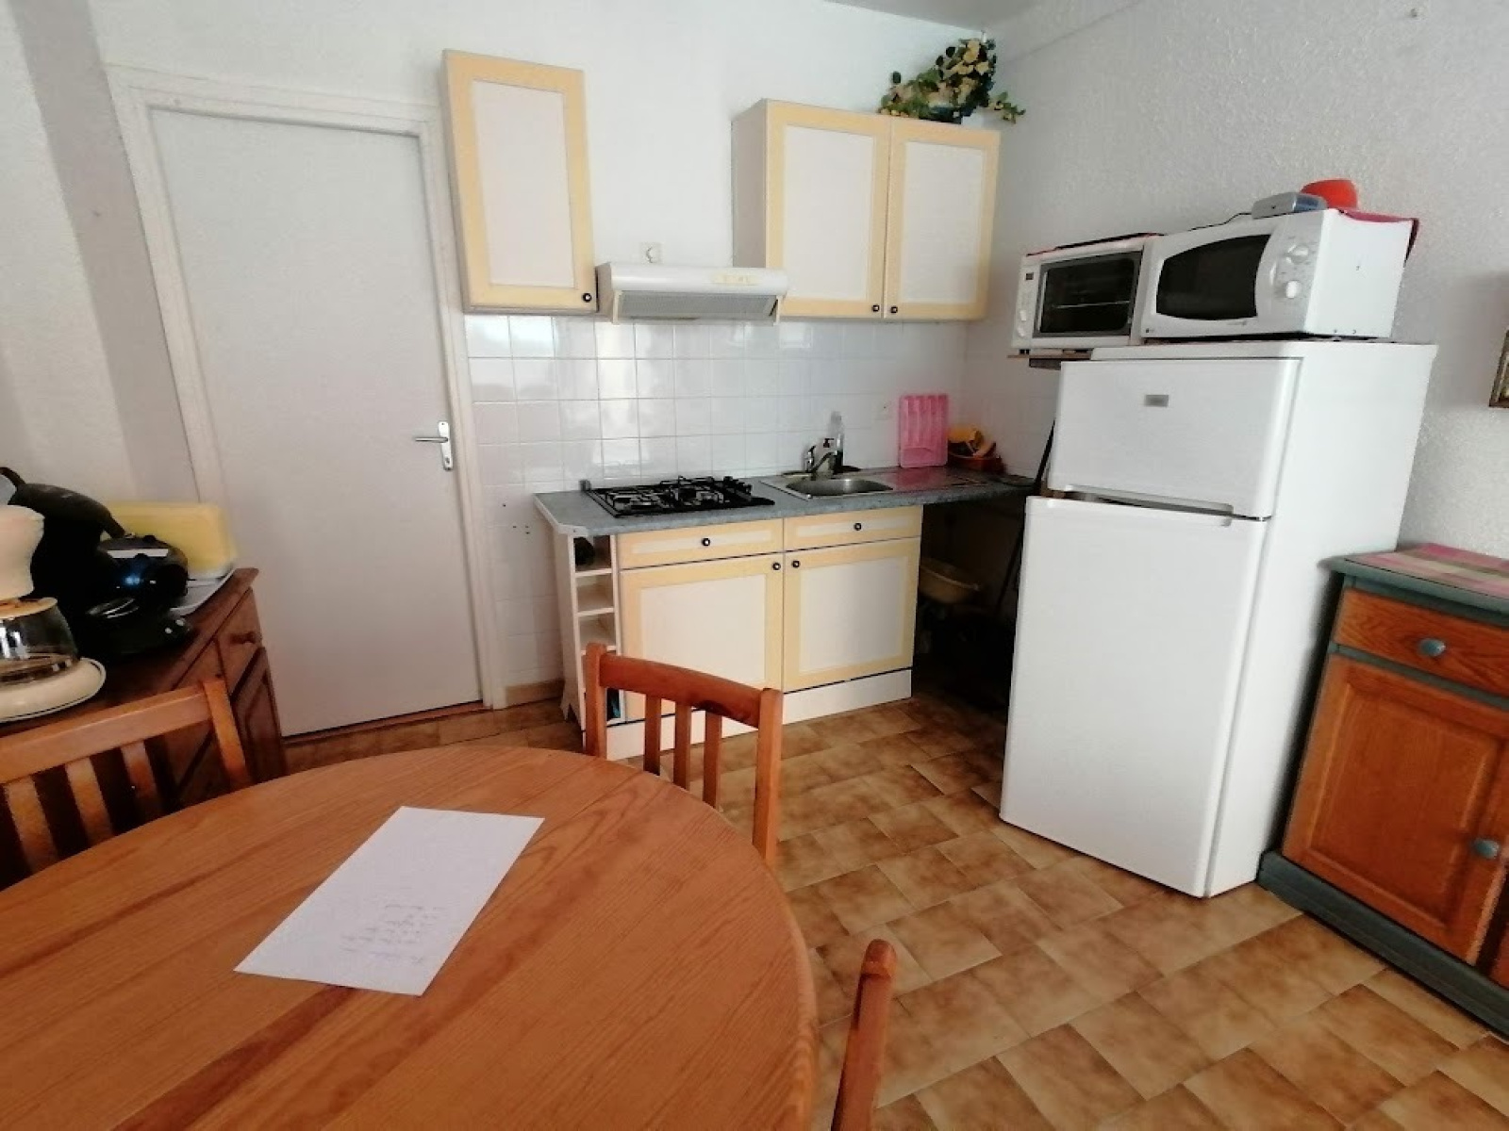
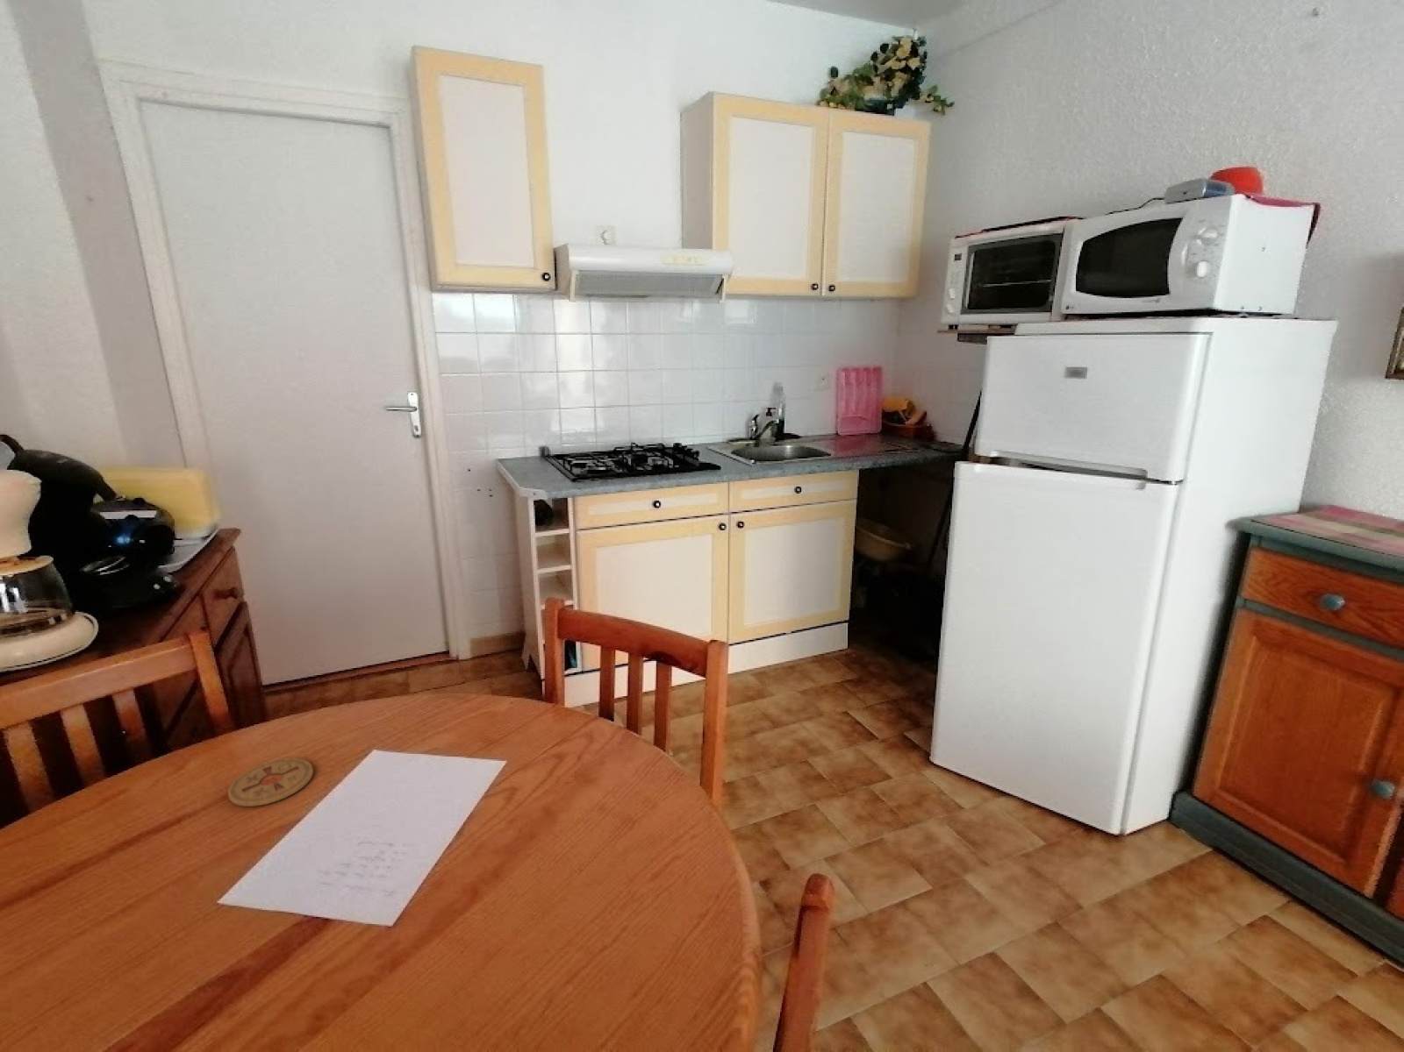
+ coaster (271, 780)
